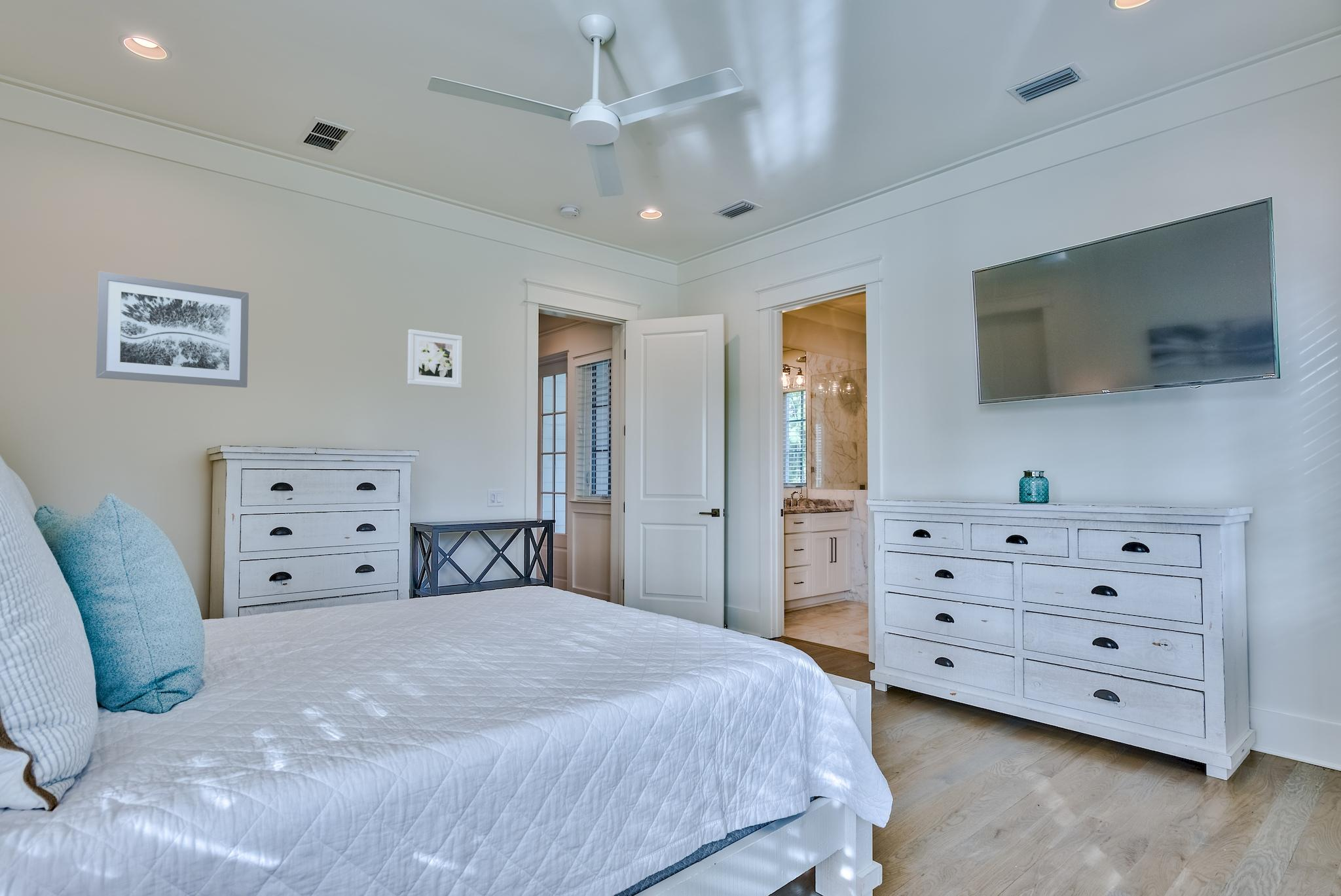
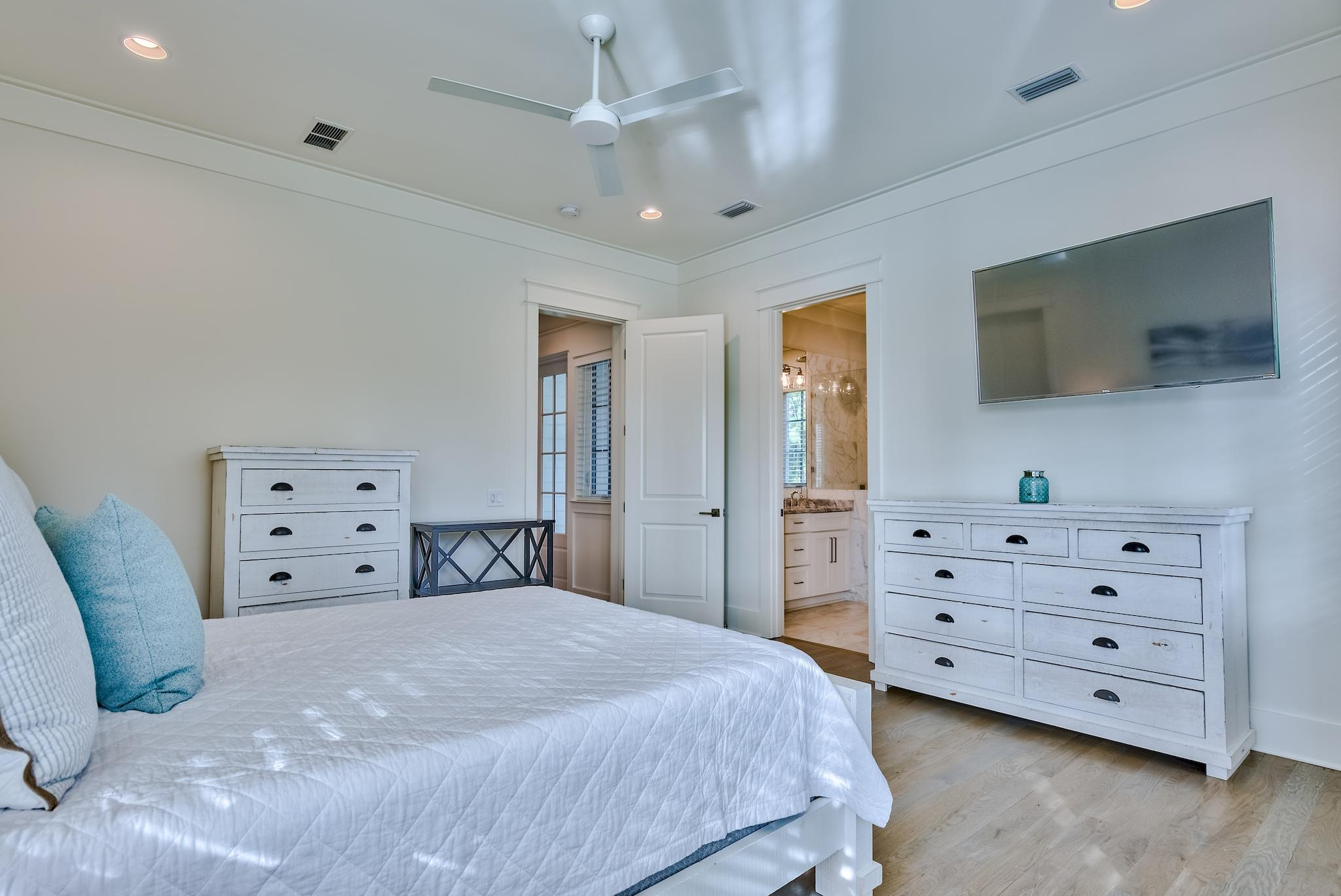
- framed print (435, 359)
- wall art (176, 332)
